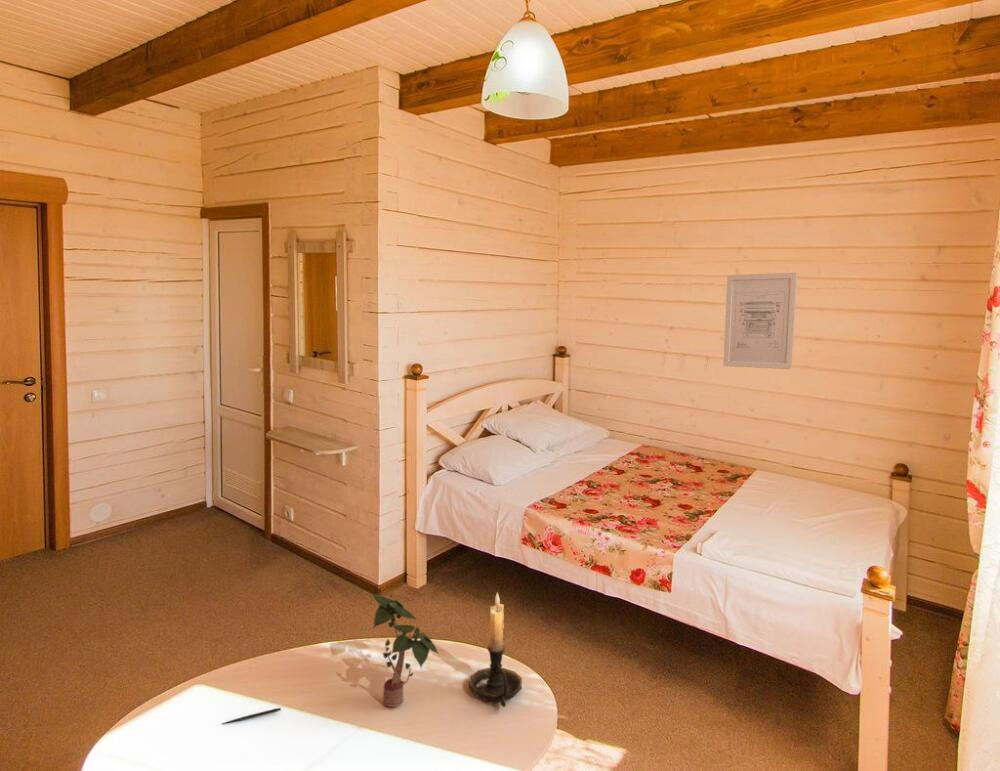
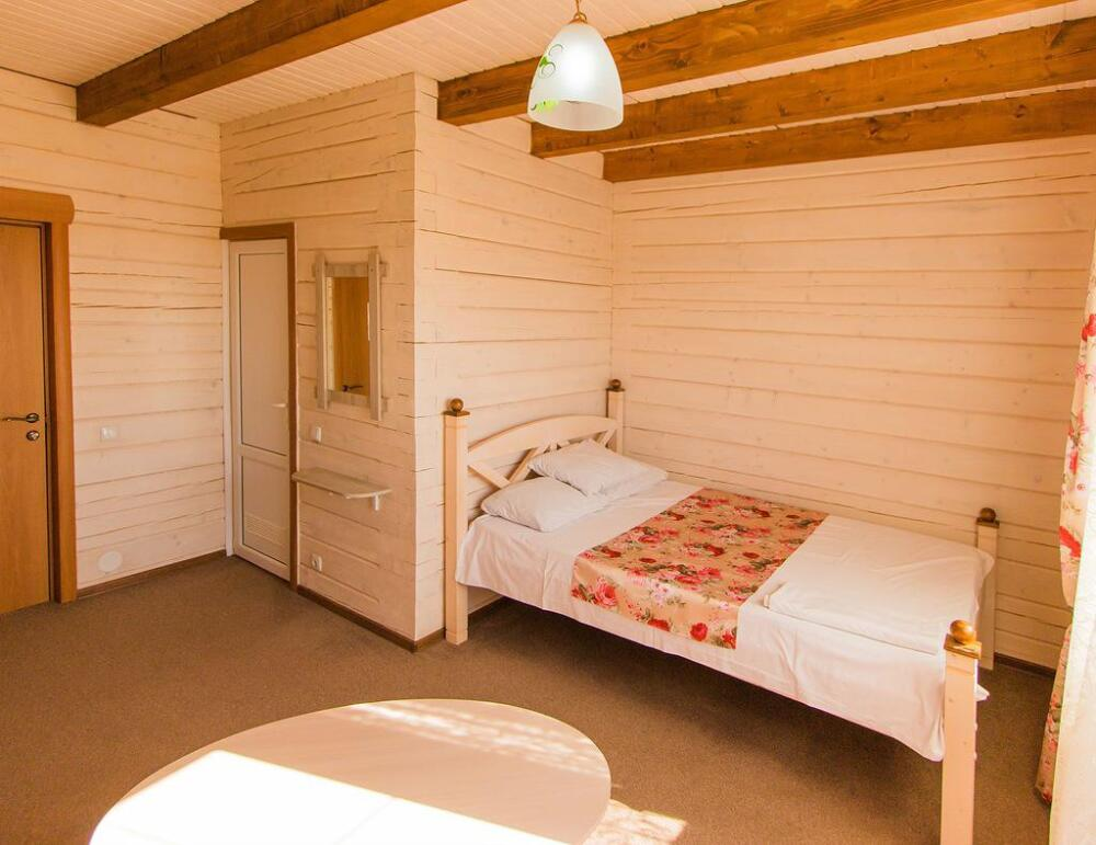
- potted plant (400, 642)
- candle holder (498, 644)
- pen (251, 715)
- wall art (758, 321)
